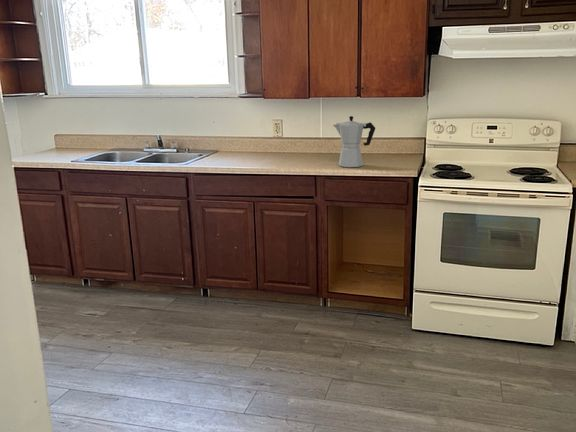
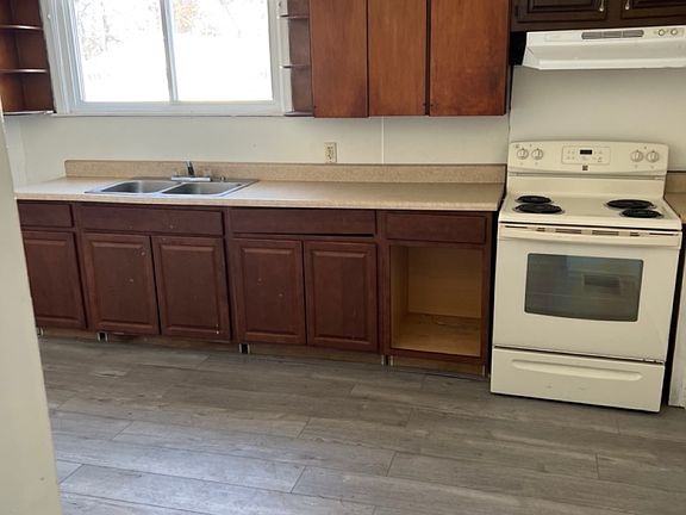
- moka pot (353, 141)
